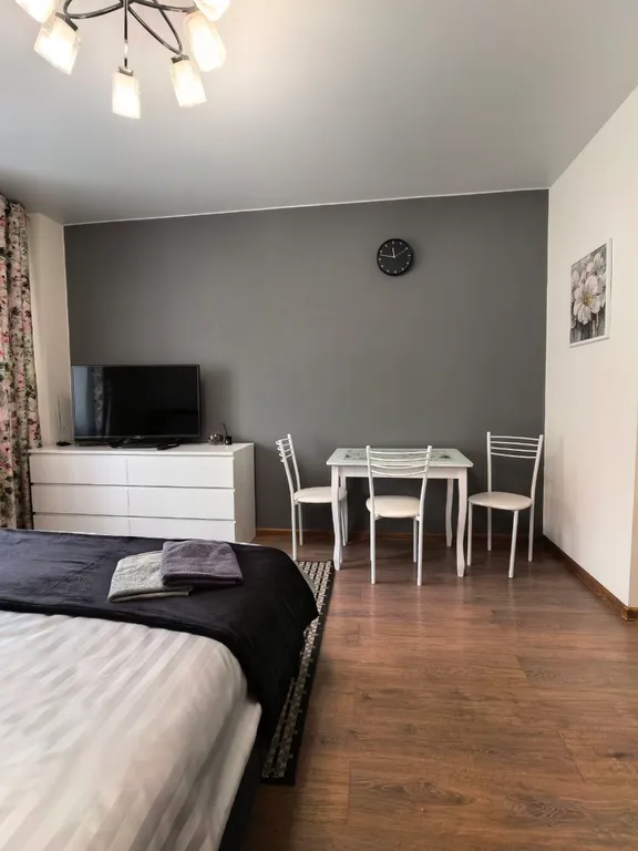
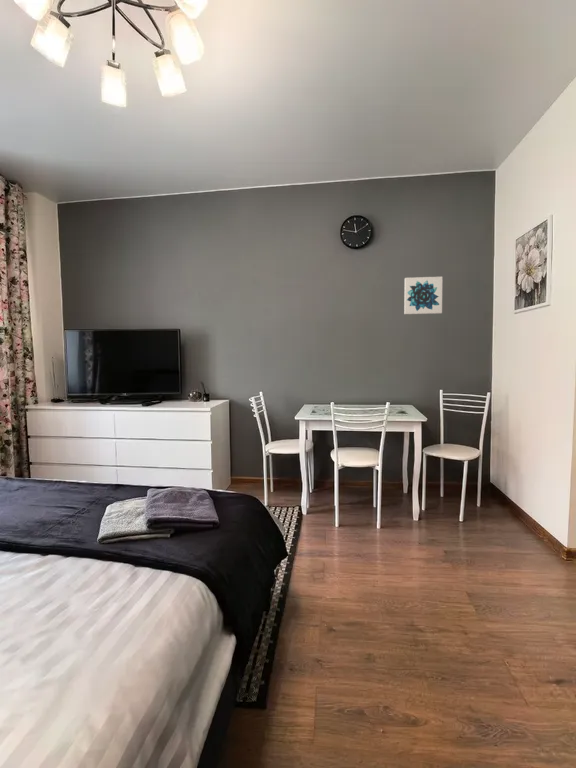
+ wall art (423, 295)
